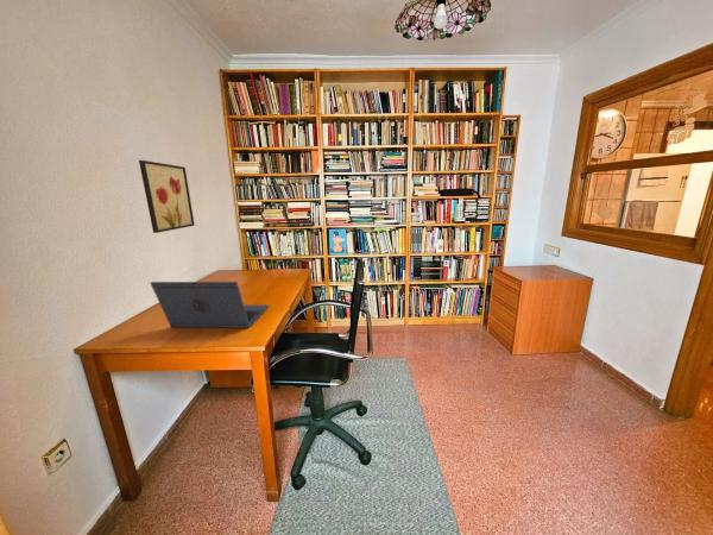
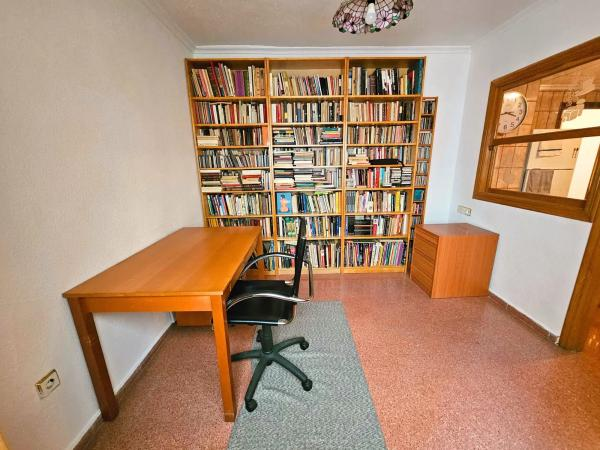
- wall art (169, 197)
- laptop (216, 296)
